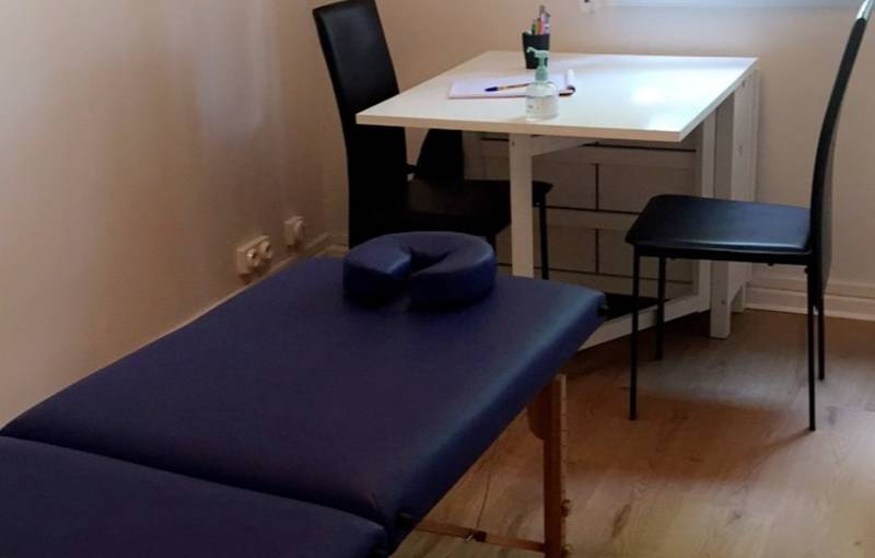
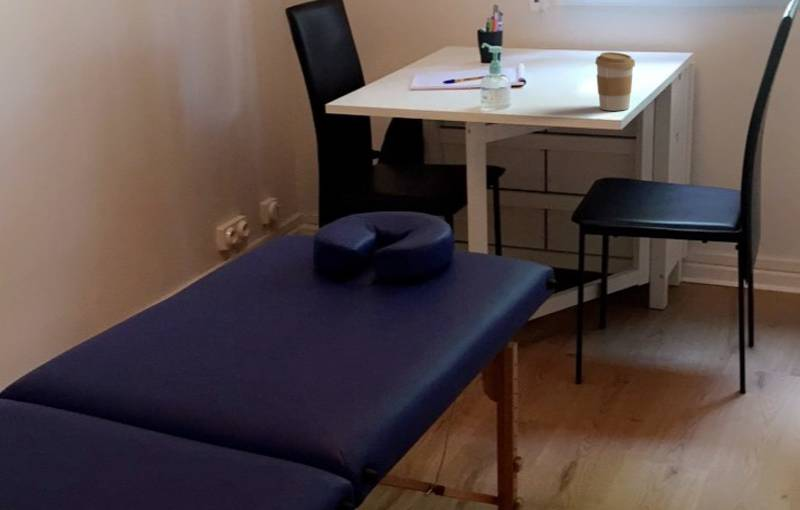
+ coffee cup (614, 80)
